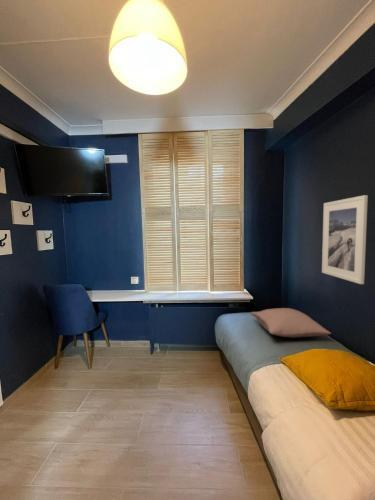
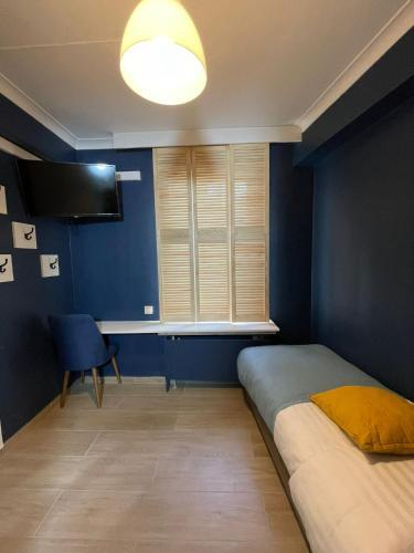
- pillow (286, 321)
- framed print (341, 239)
